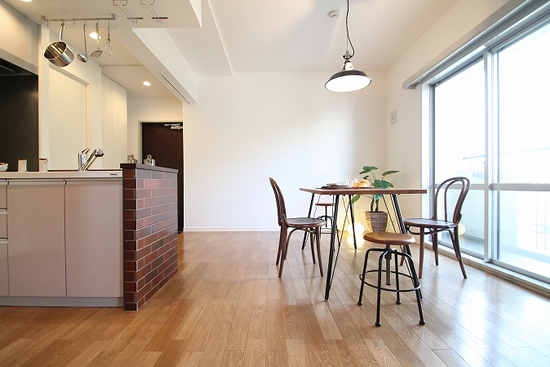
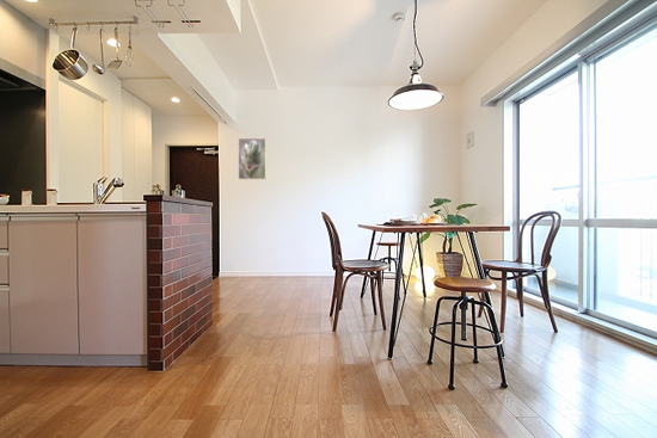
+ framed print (252, 159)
